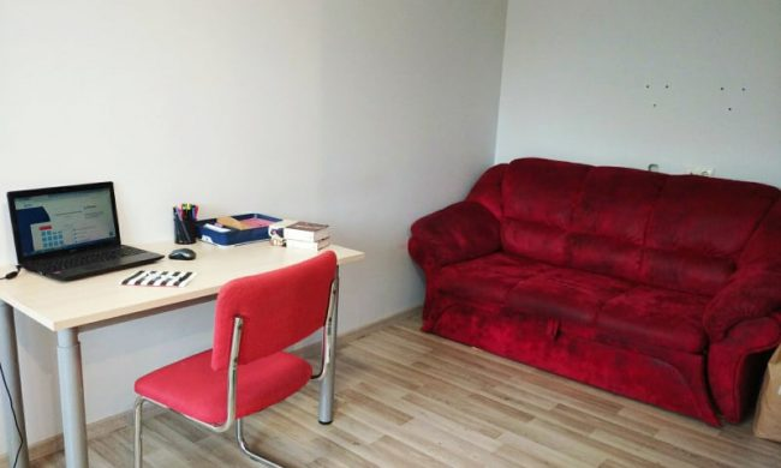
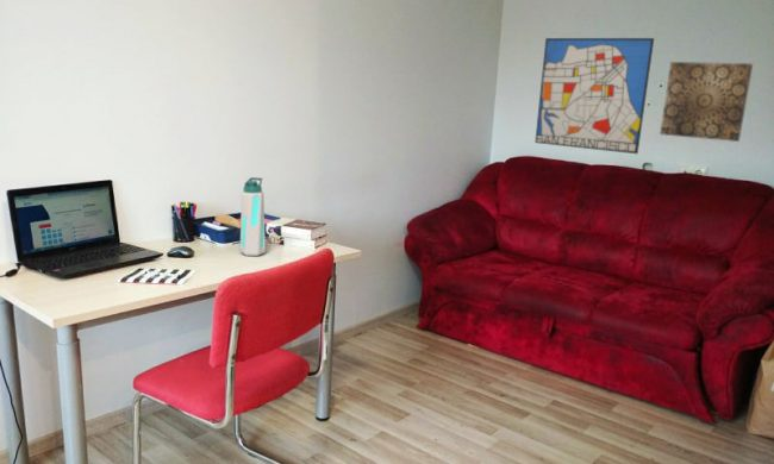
+ water bottle (252, 217)
+ wall art (589, 94)
+ wall art (704, 100)
